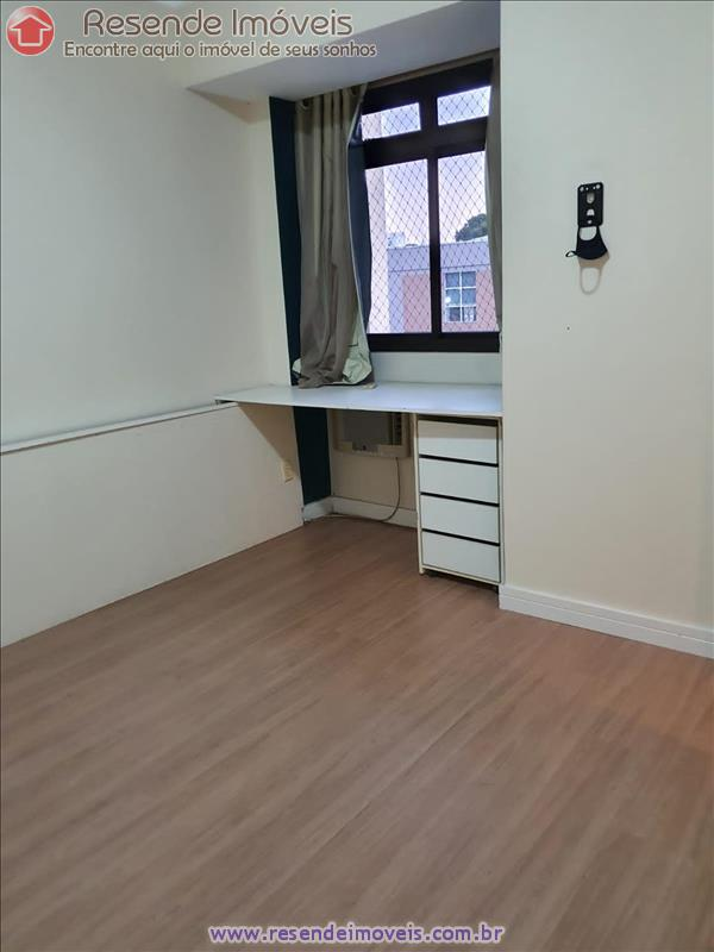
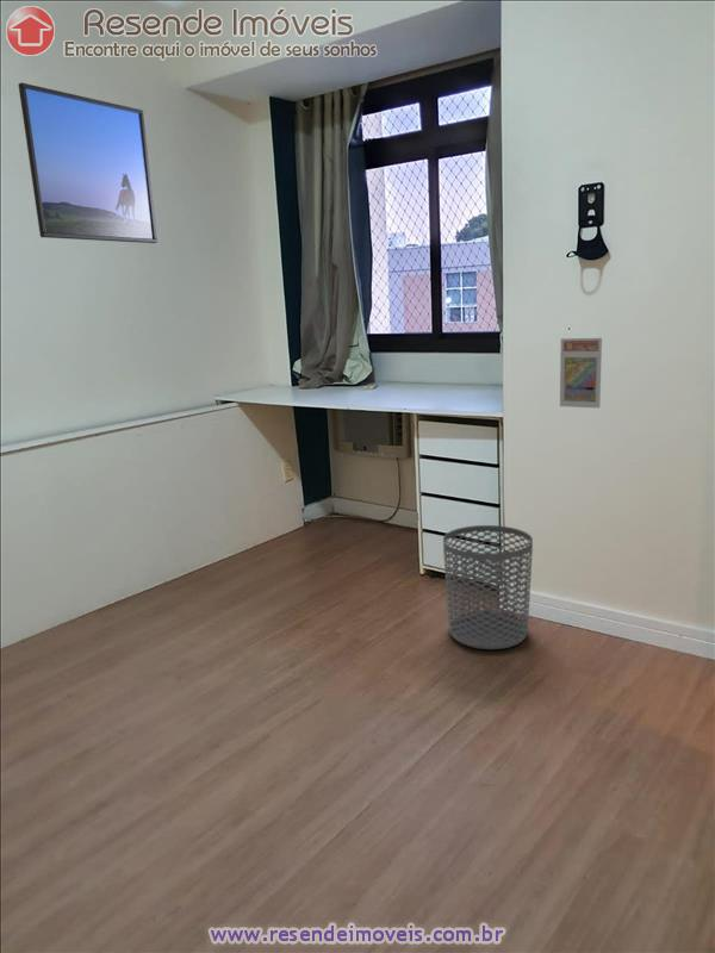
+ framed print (94, 170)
+ waste bin (489, 587)
+ trading card display case (579, 373)
